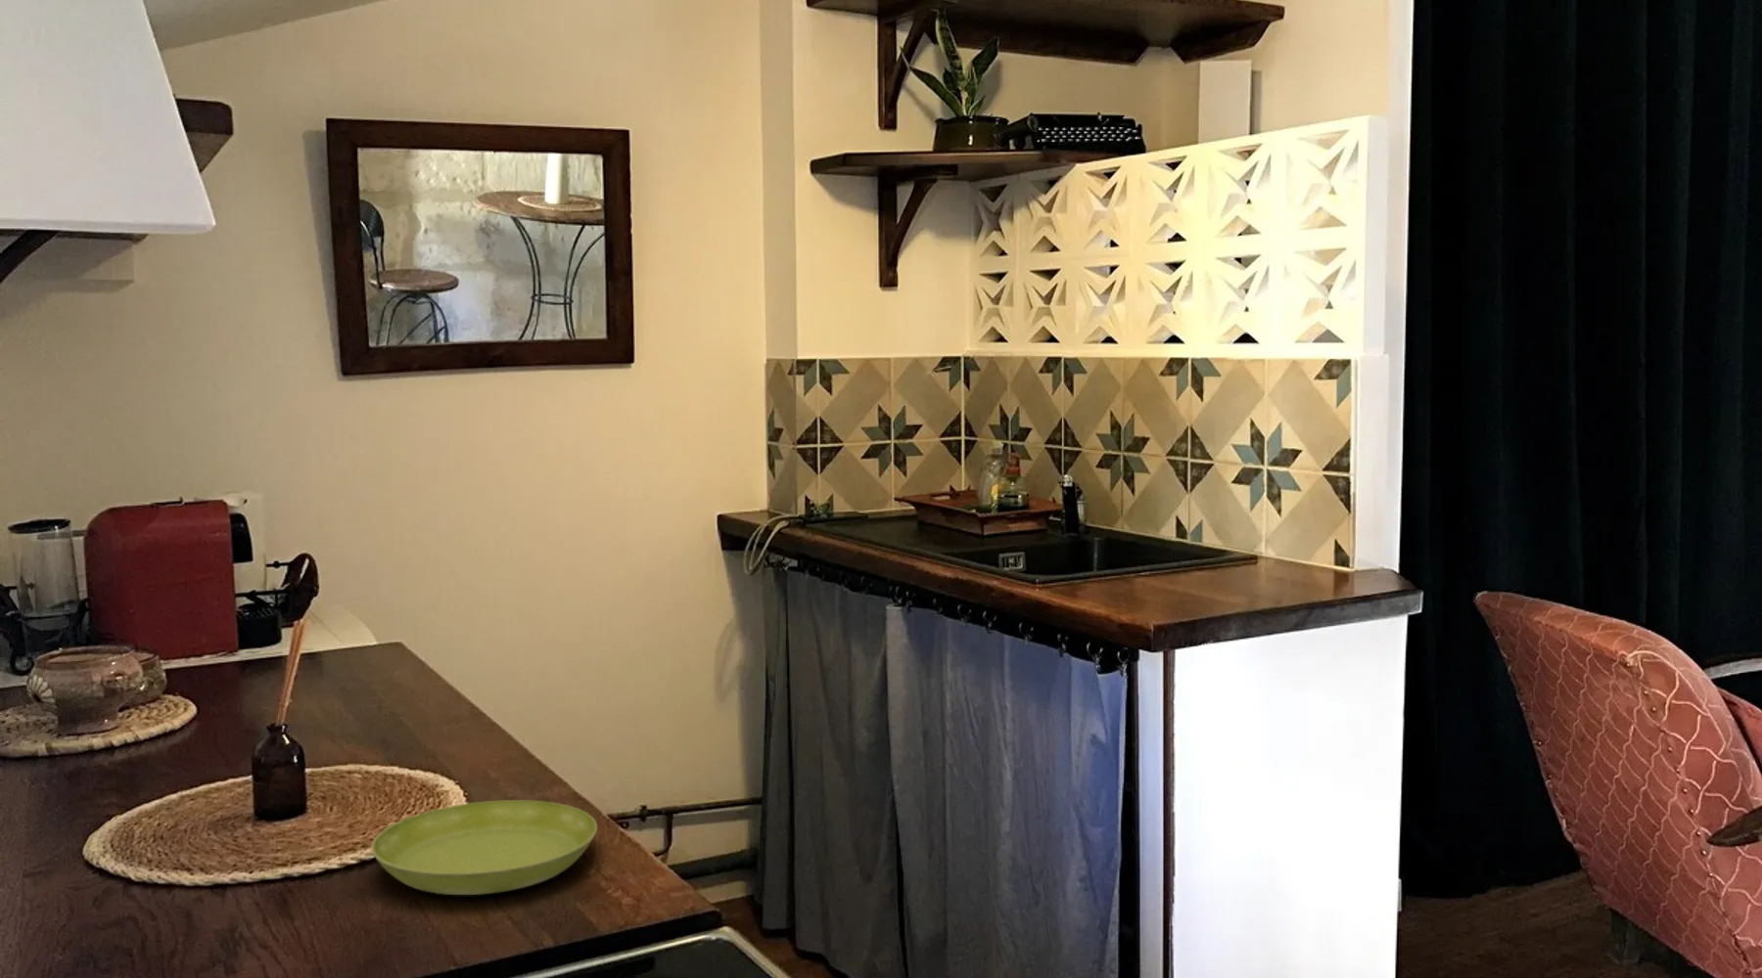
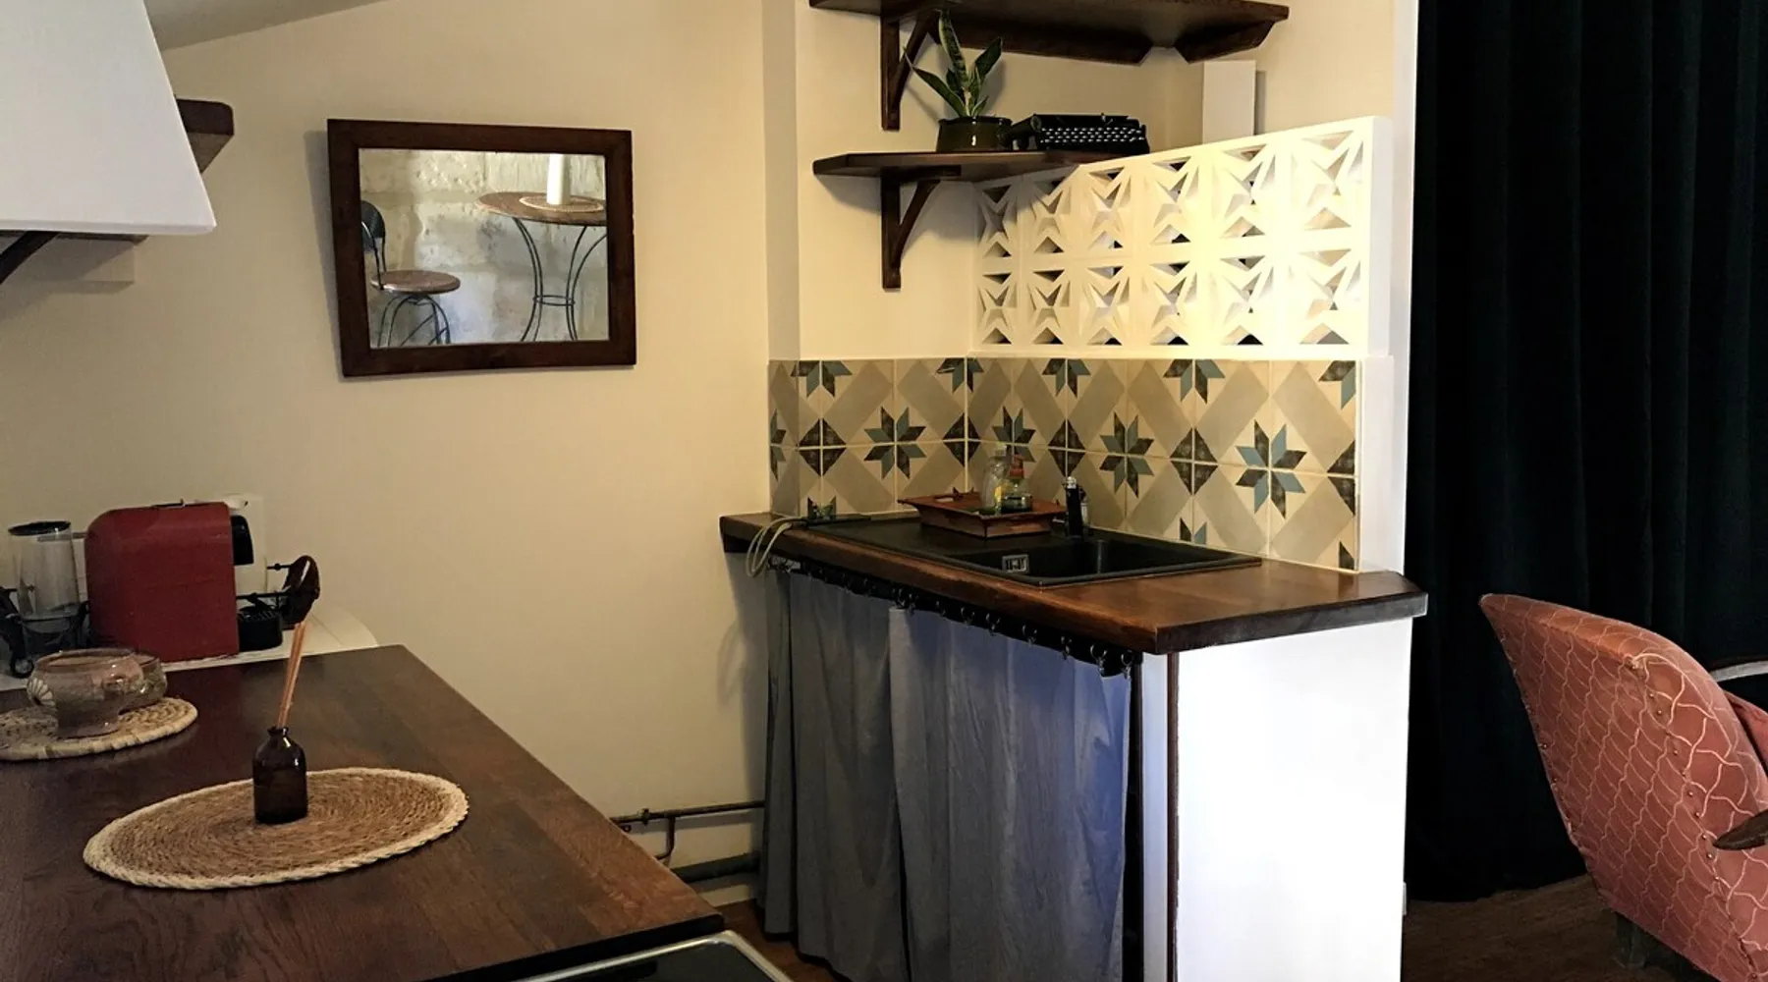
- saucer (487, 849)
